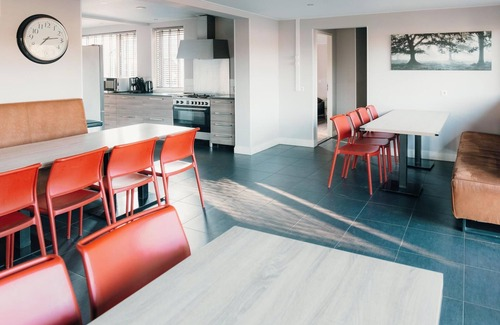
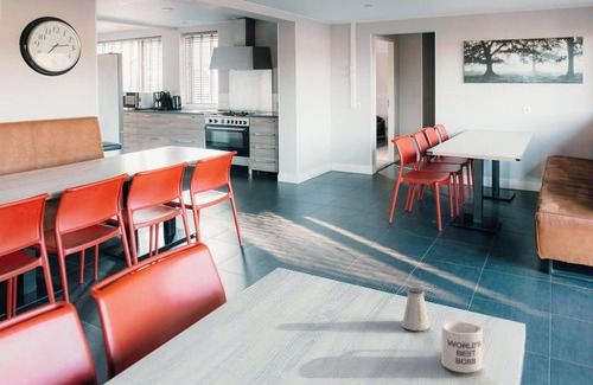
+ saltshaker (415, 307)
+ mug (459, 344)
